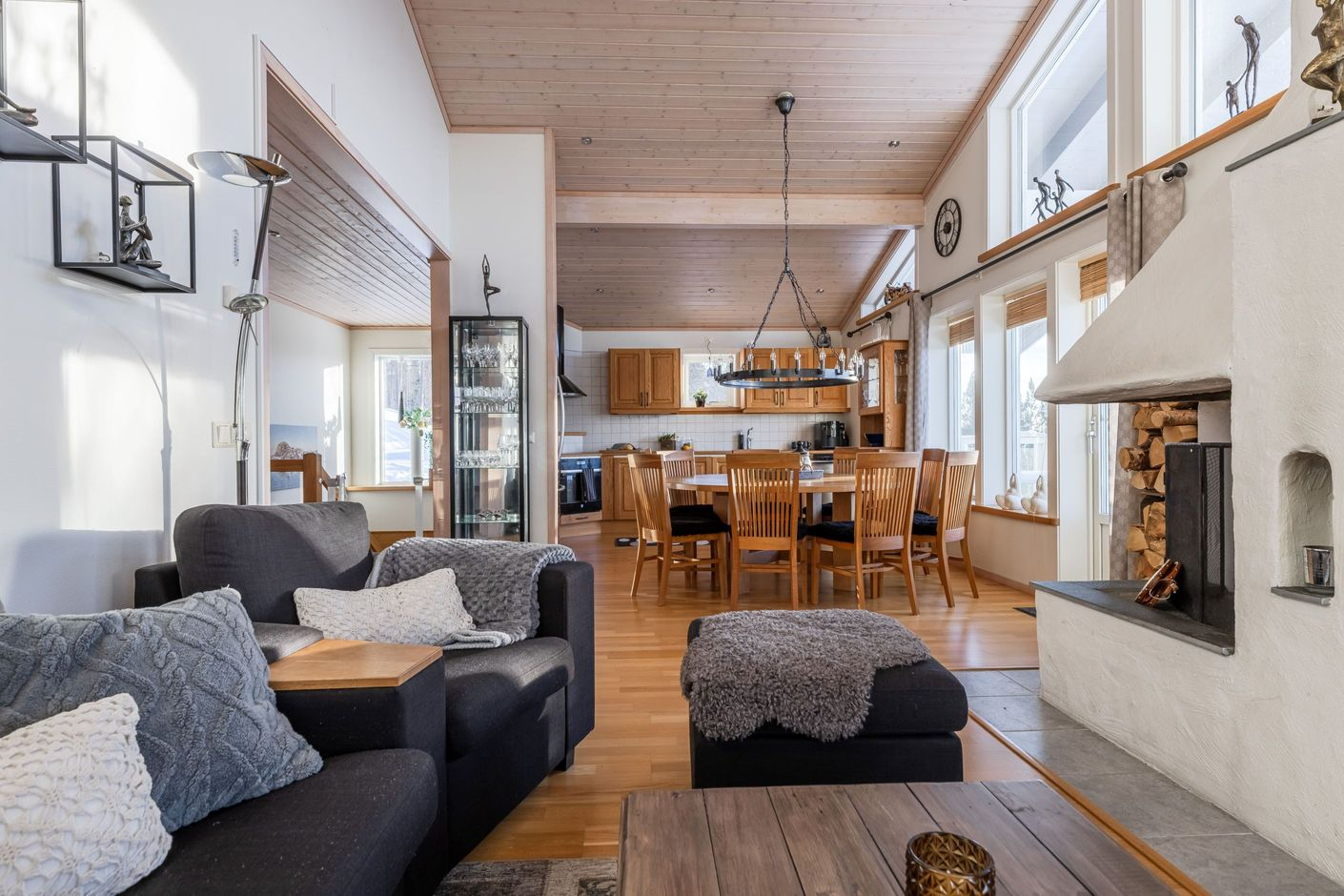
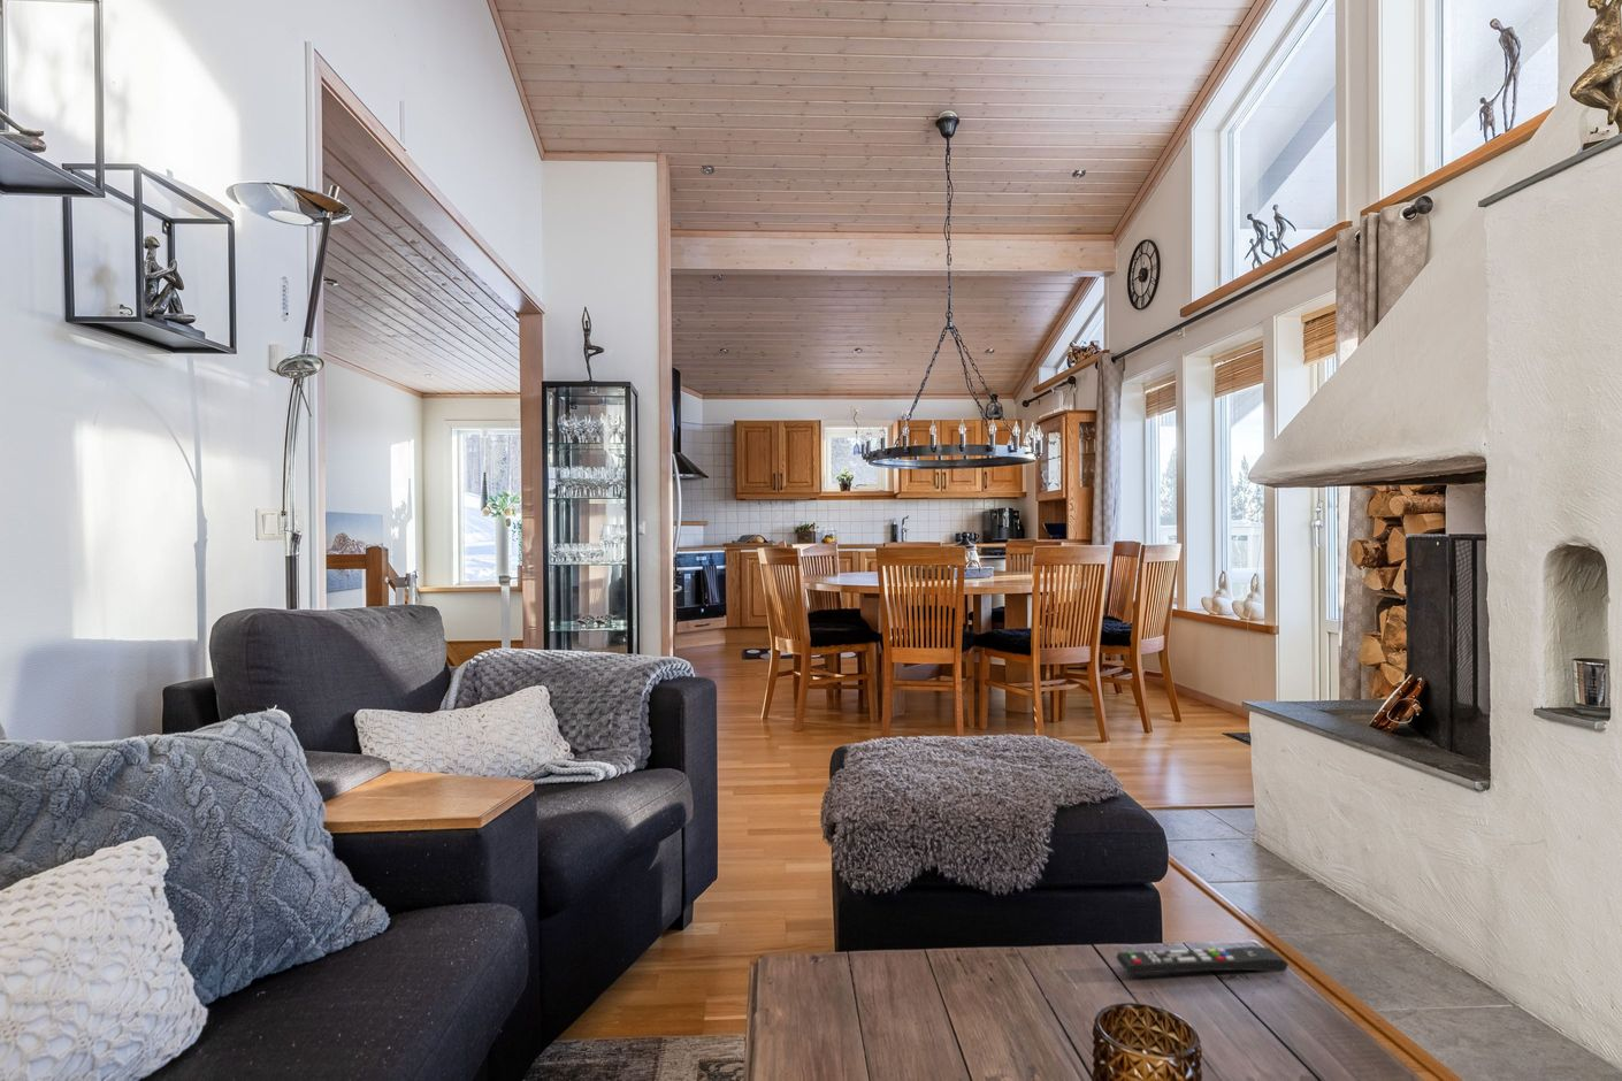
+ remote control (1201, 960)
